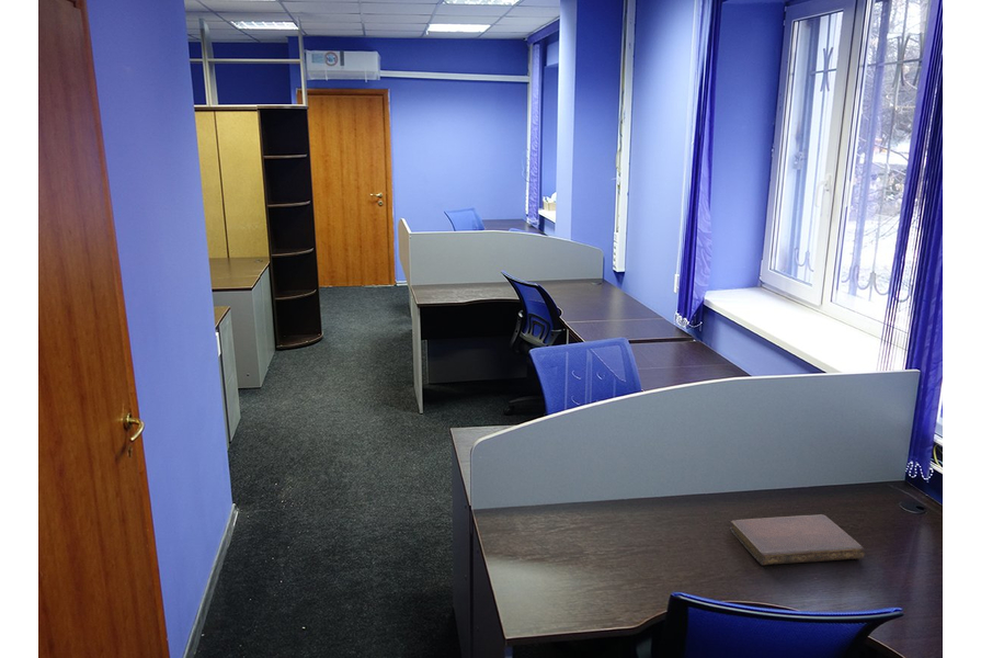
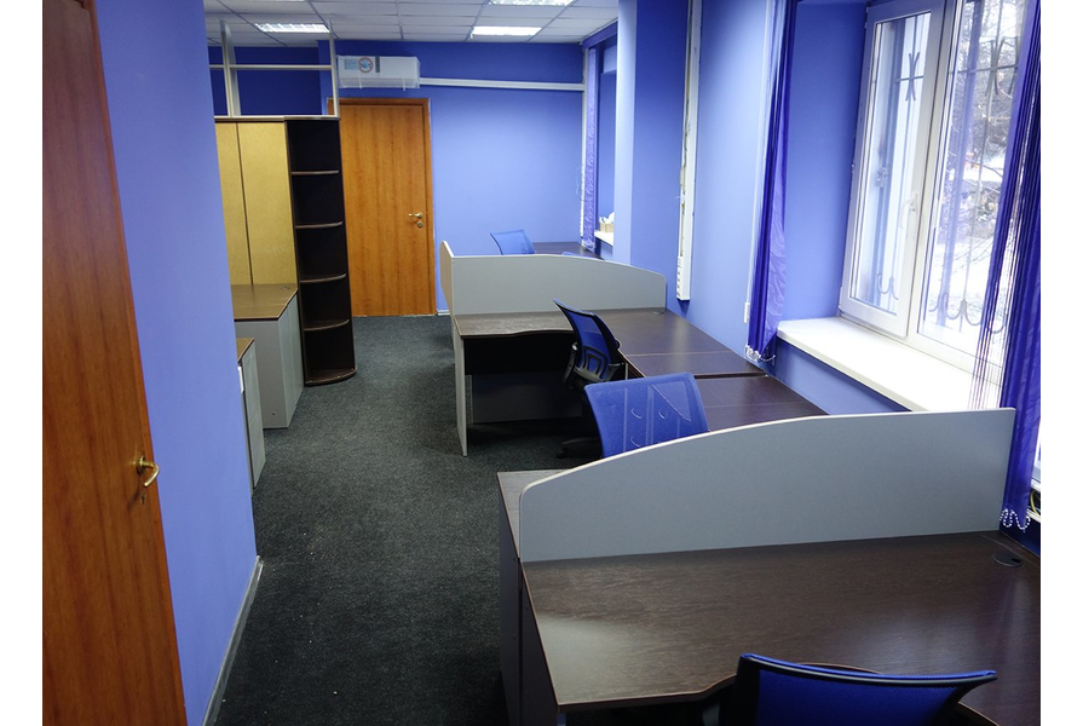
- notebook (795, 538)
